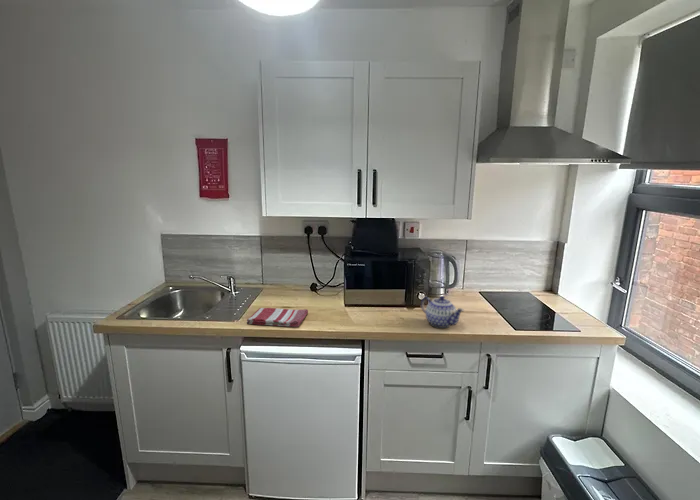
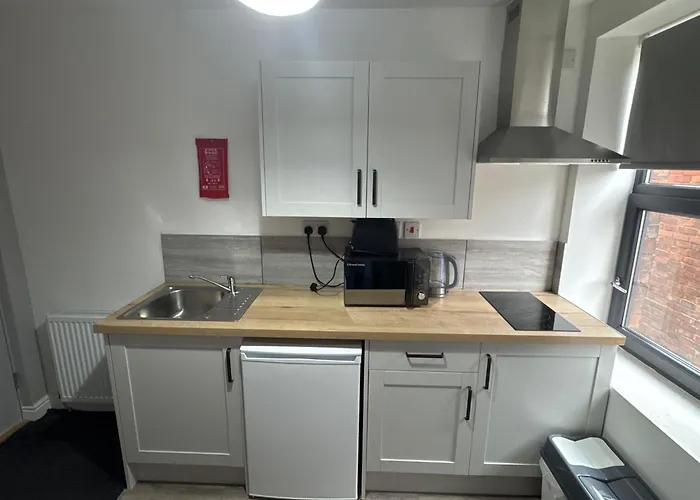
- teapot (441, 310)
- dish towel (278, 315)
